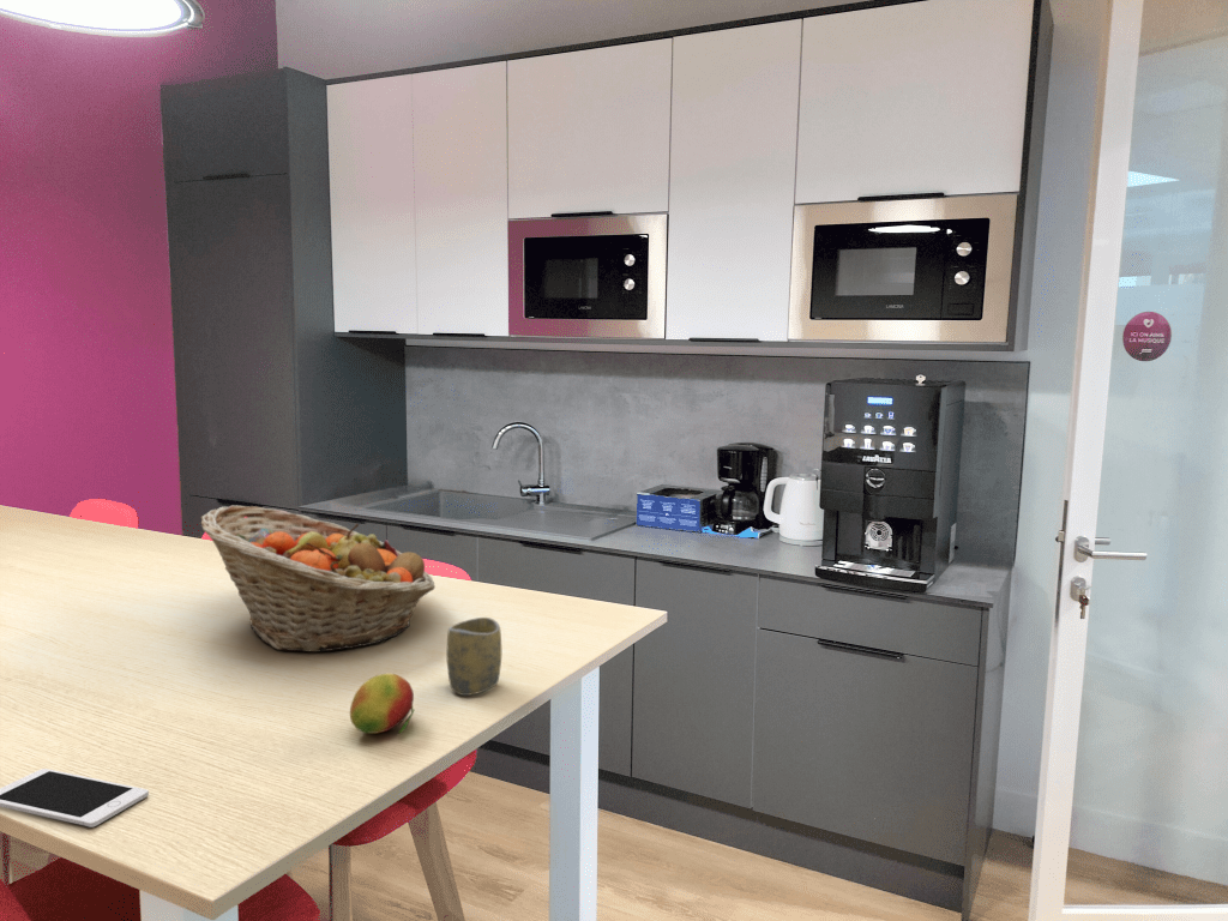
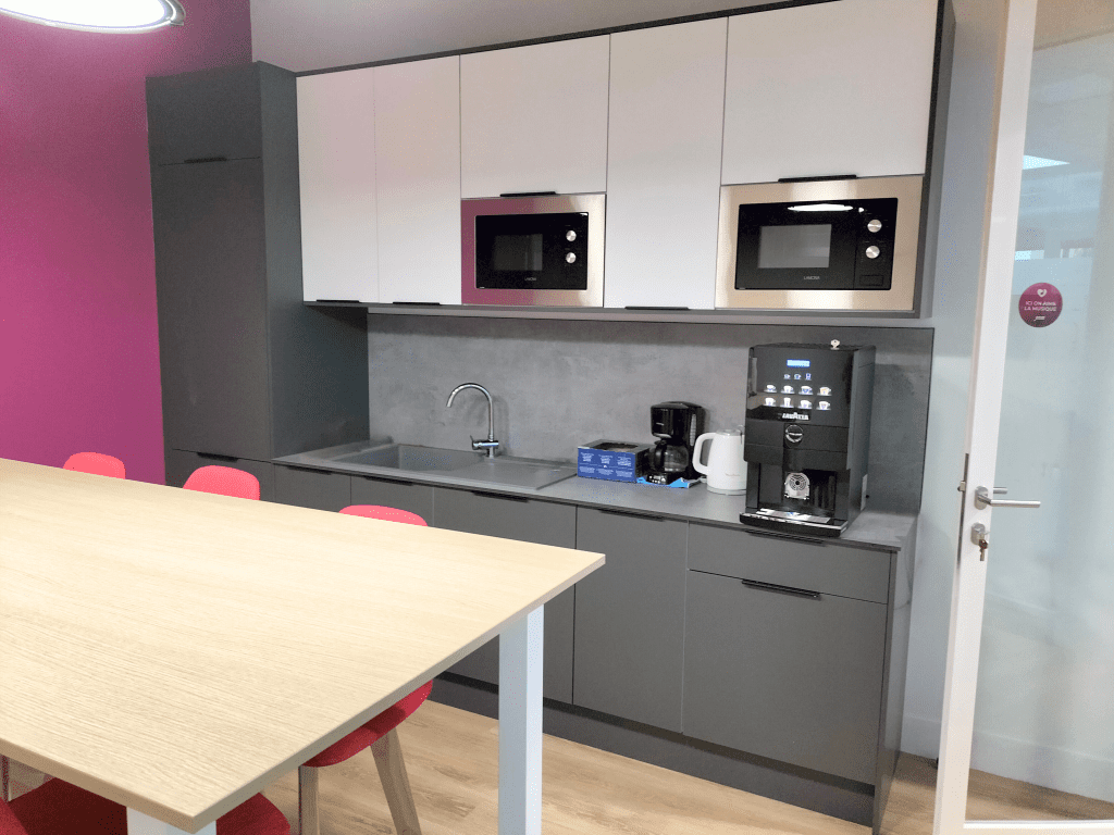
- fruit basket (320, 567)
- fruit (383, 703)
- cup (474, 655)
- cell phone (66, 796)
